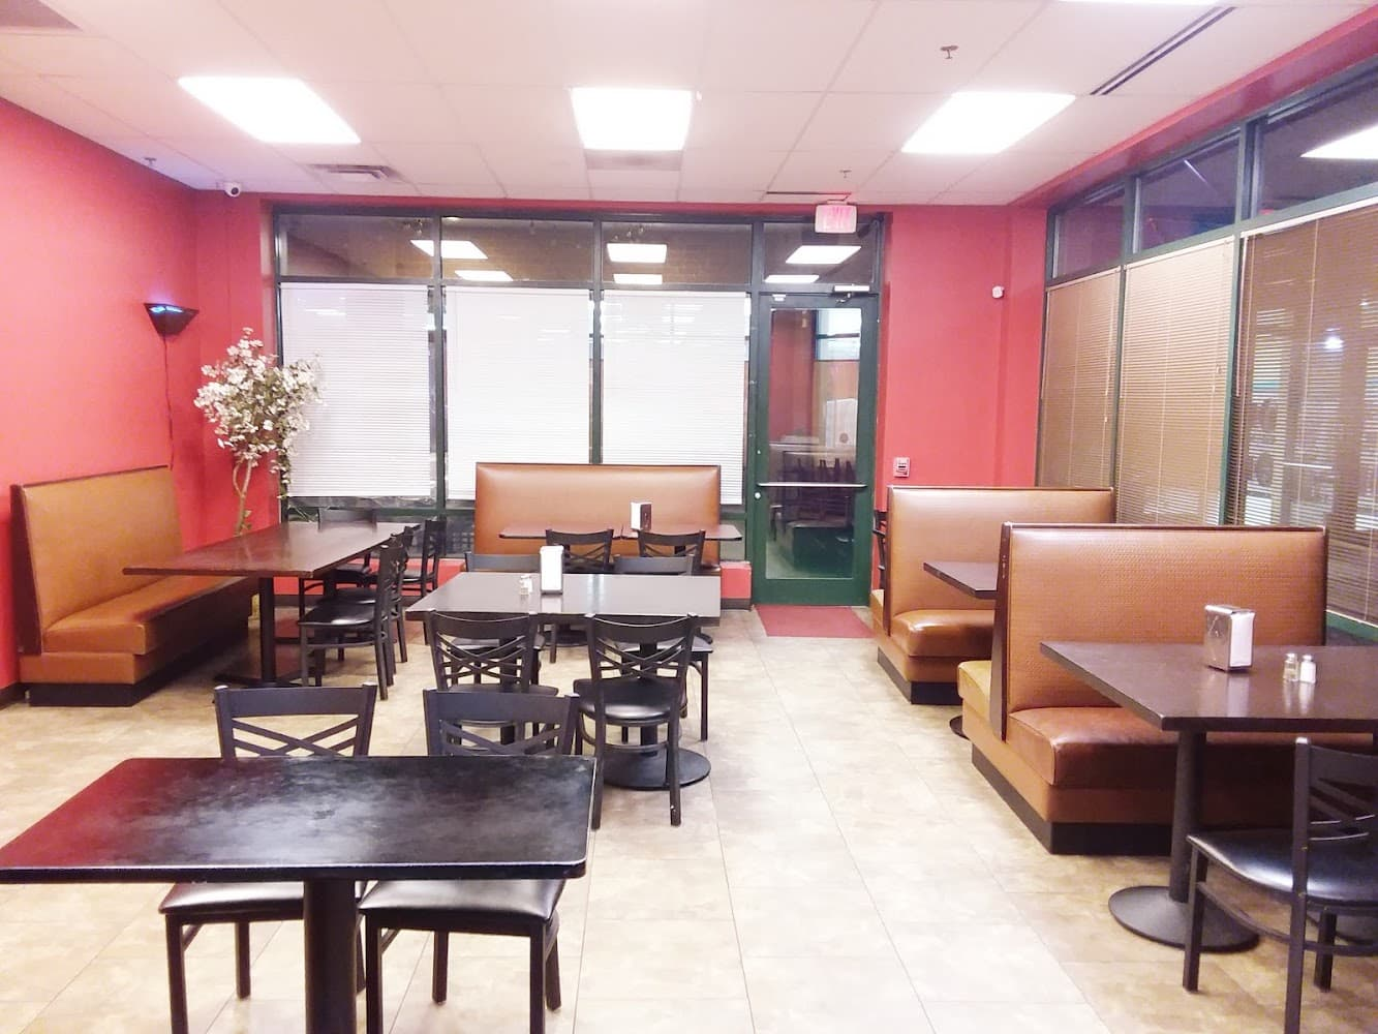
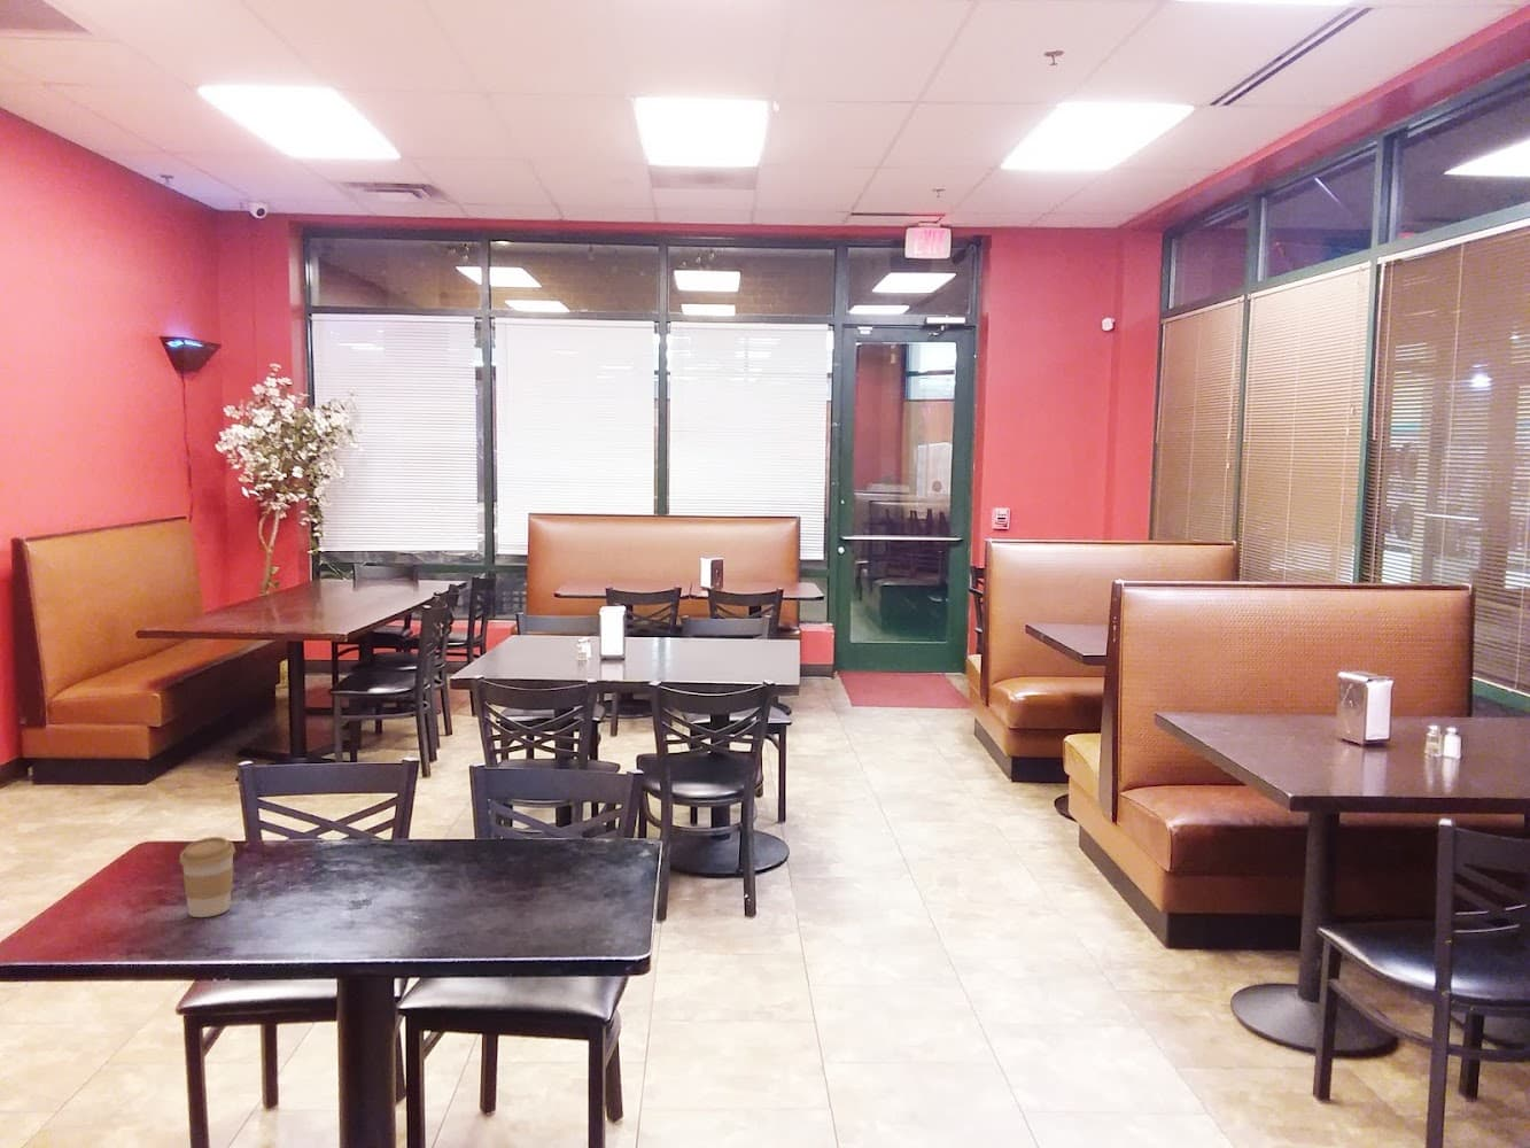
+ coffee cup (207, 875)
